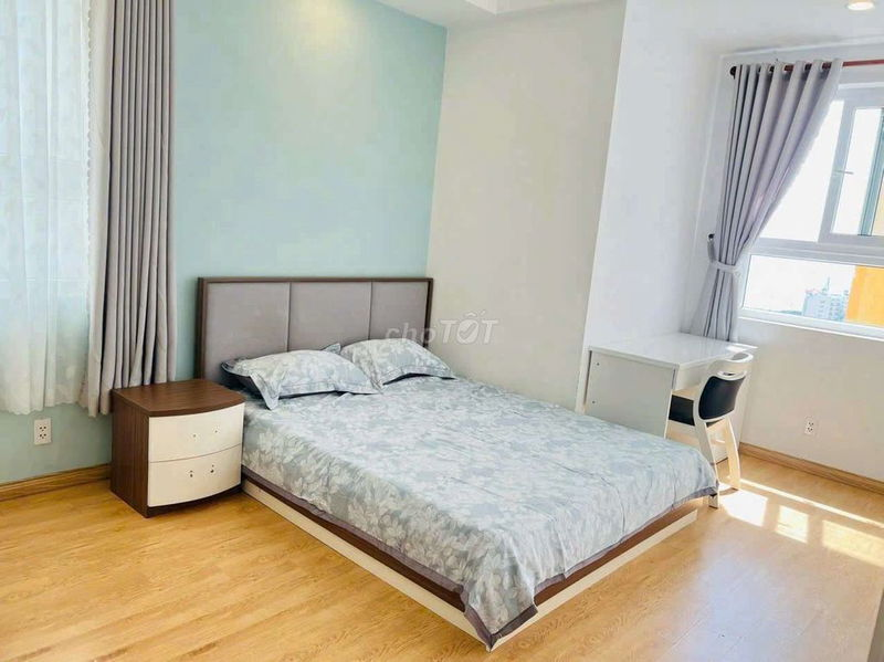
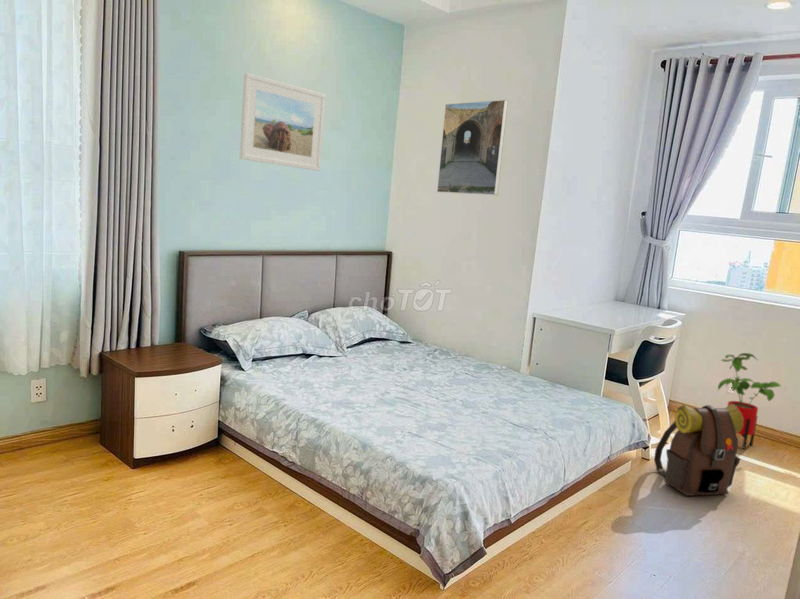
+ house plant (742, 399)
+ backpack (695, 442)
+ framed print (470, 148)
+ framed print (284, 124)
